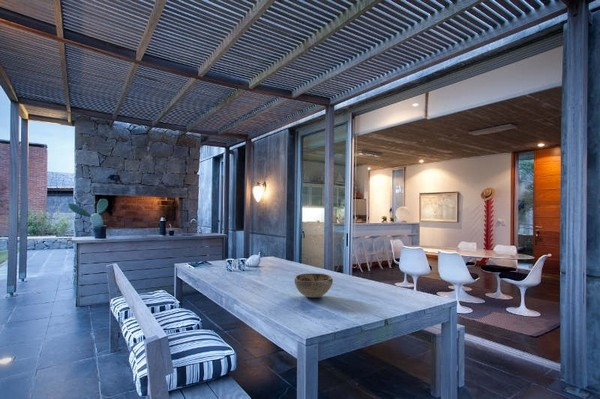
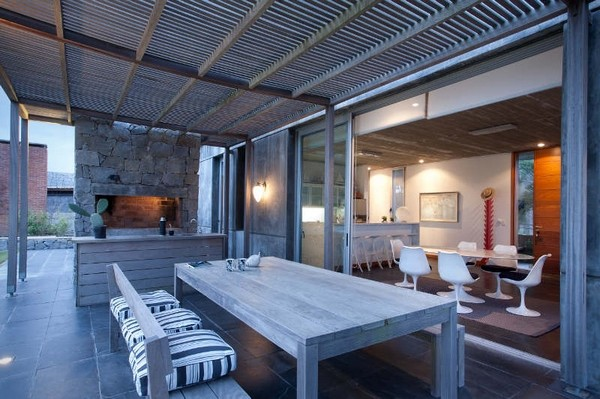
- decorative bowl (313, 286)
